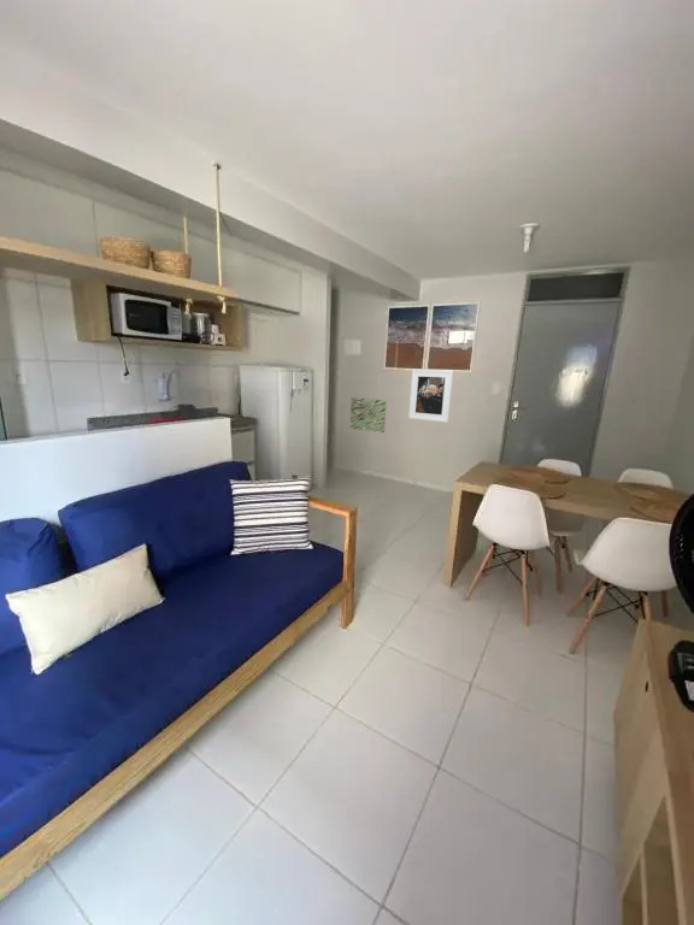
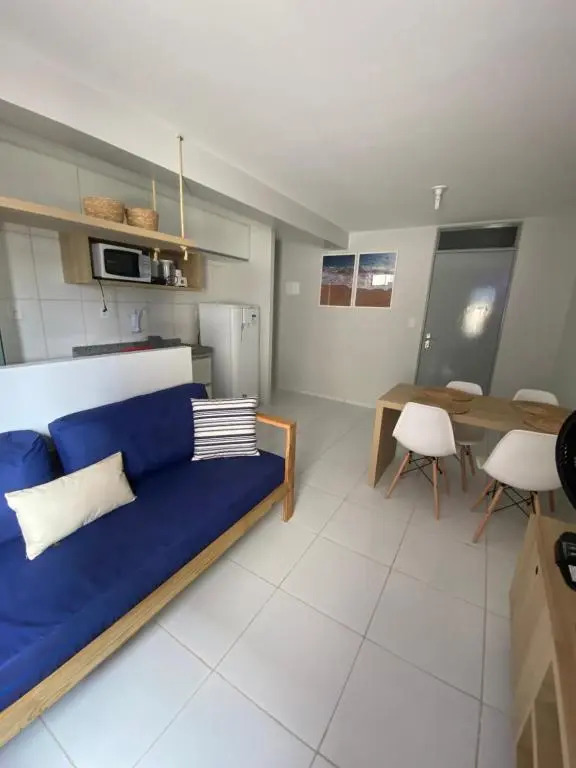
- wall art (367, 414)
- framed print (429, 395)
